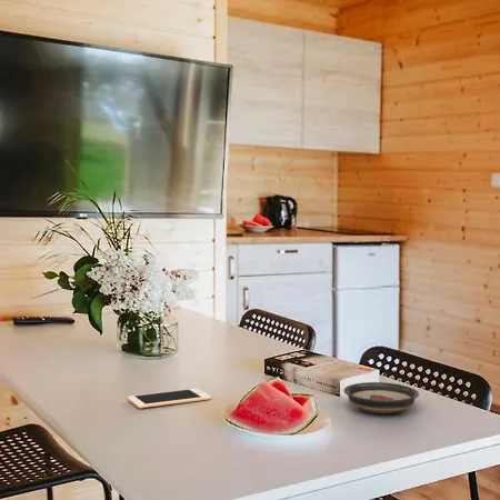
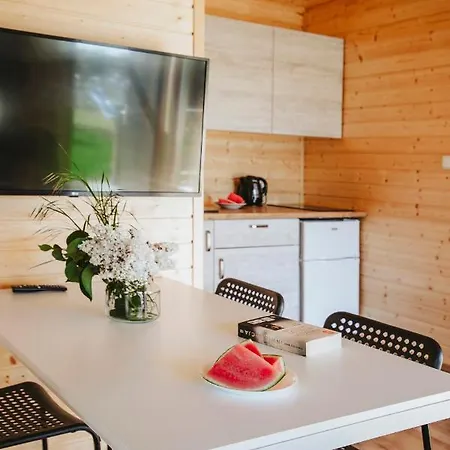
- cell phone (169, 398)
- saucer (380, 399)
